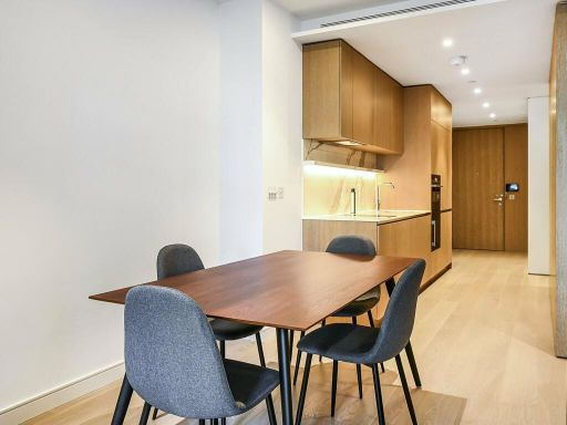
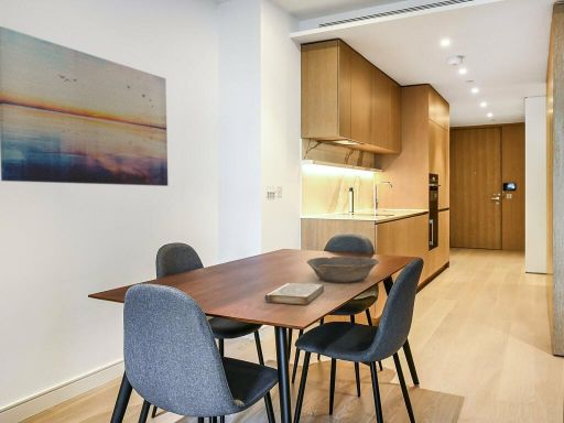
+ book (295, 292)
+ wall art (97, 120)
+ bowl (343, 269)
